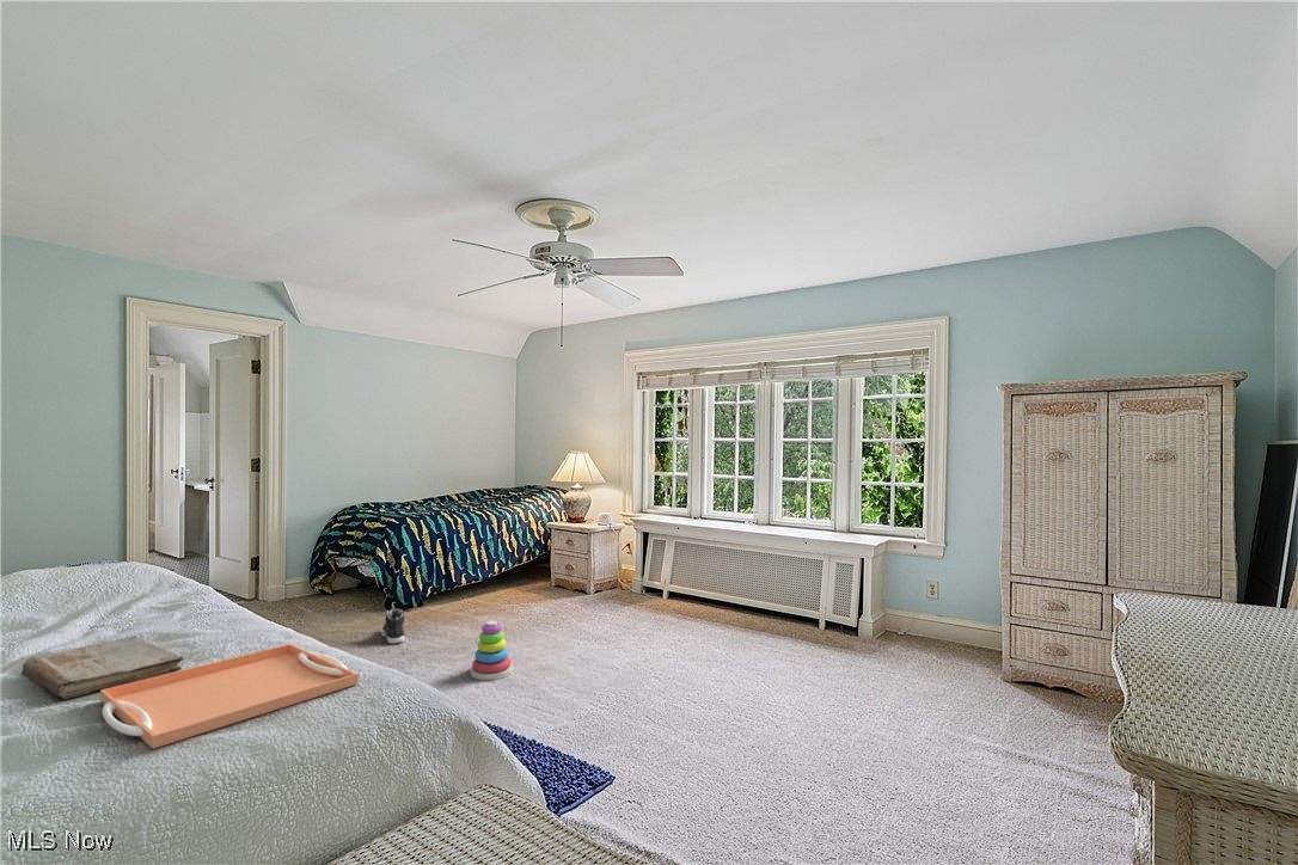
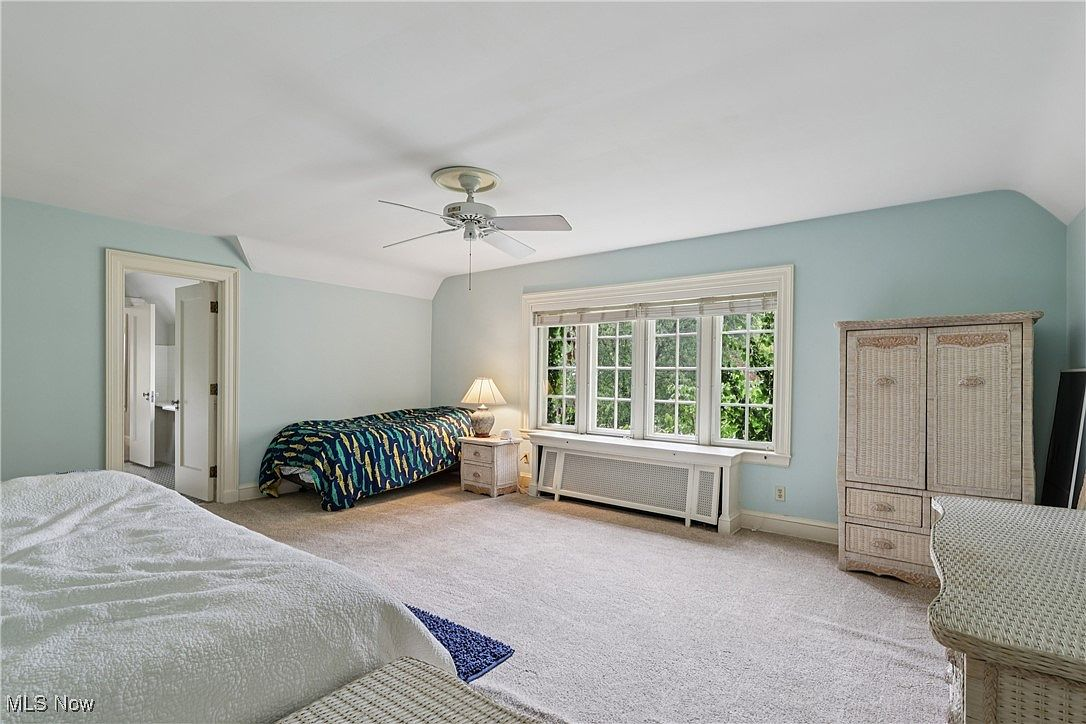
- stacking toy (491, 646)
- serving tray (233, 686)
- sneaker (393, 621)
- book (103, 663)
